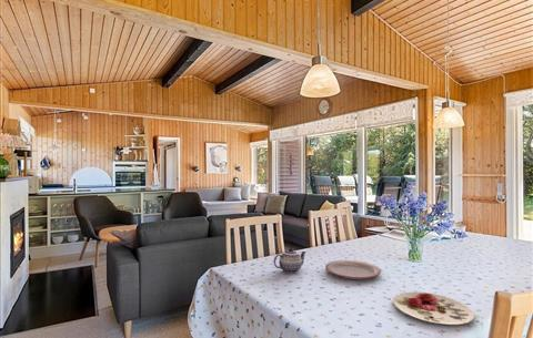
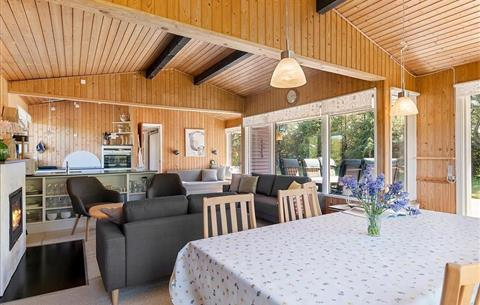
- teapot (290, 259)
- plate (431, 306)
- plate (352, 269)
